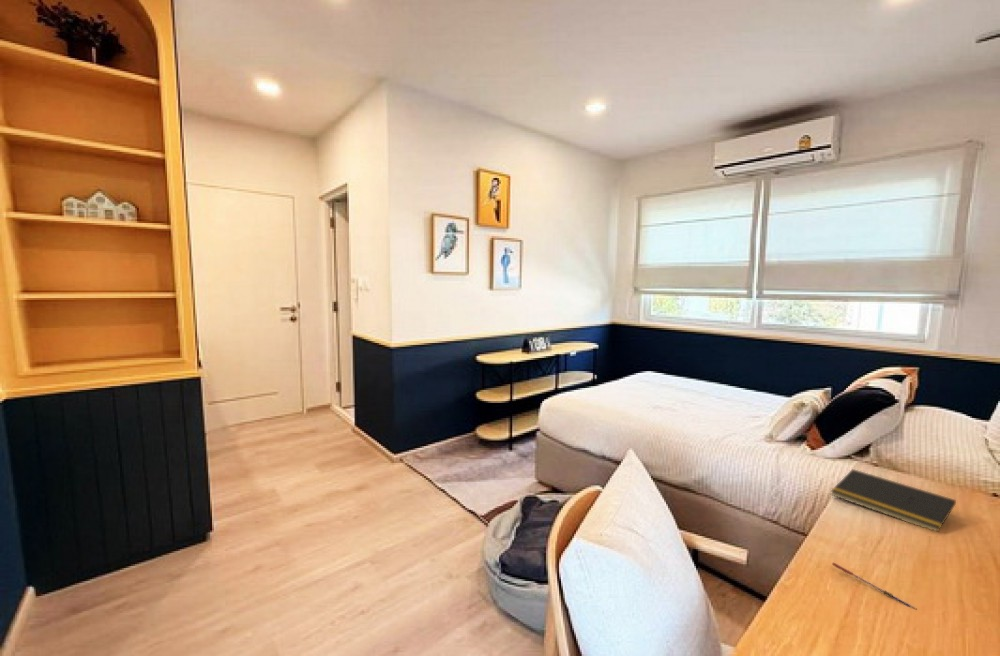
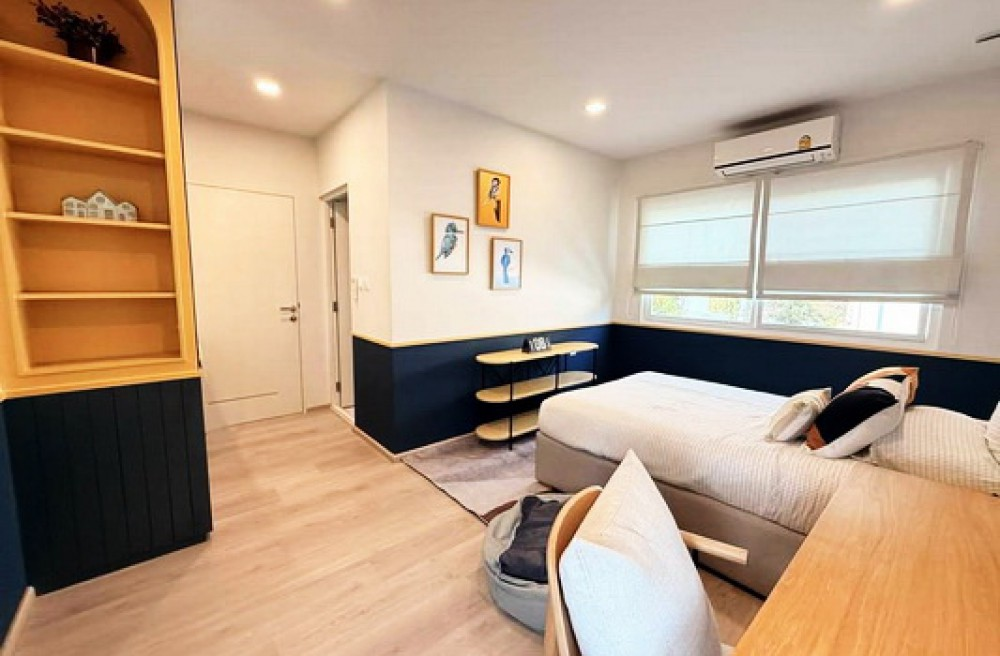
- notepad (890, 497)
- pen (871, 584)
